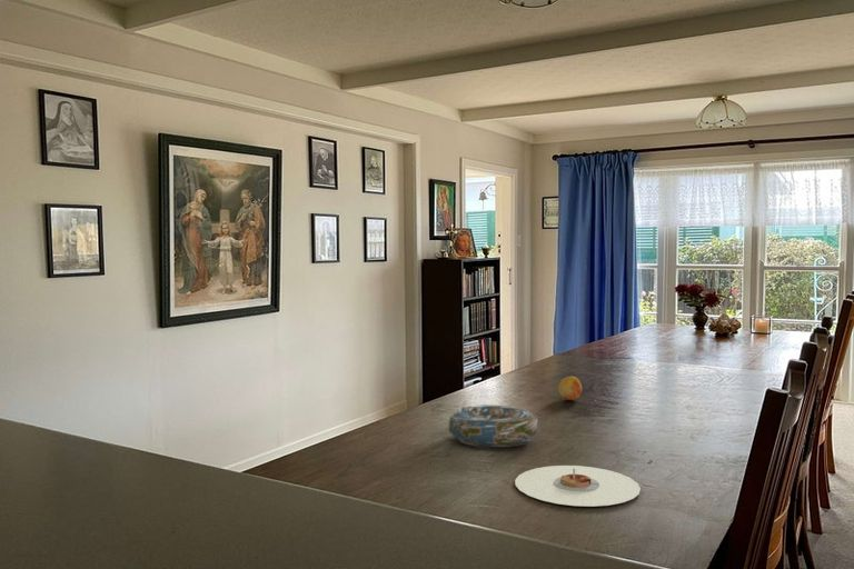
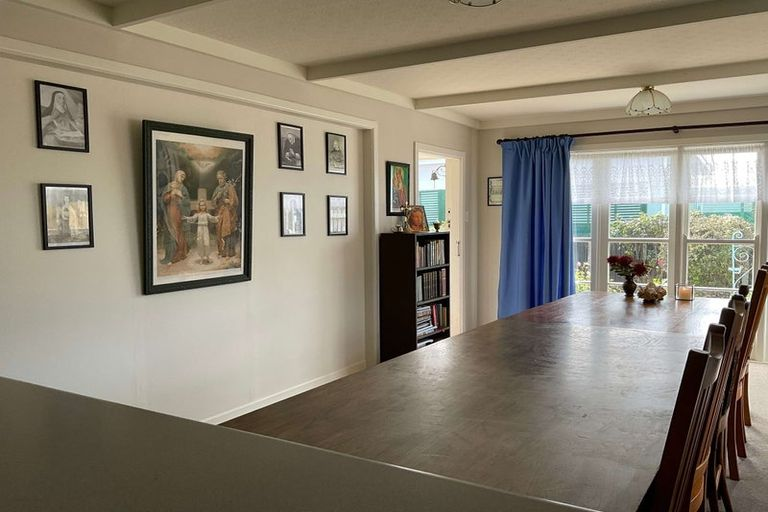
- plate (576, 478)
- fruit (569, 388)
- decorative bowl (493, 425)
